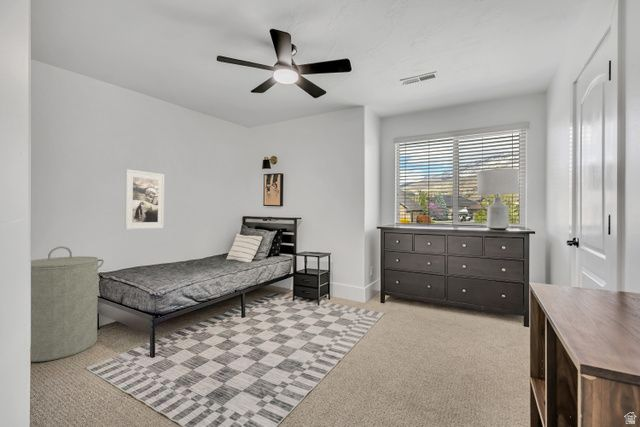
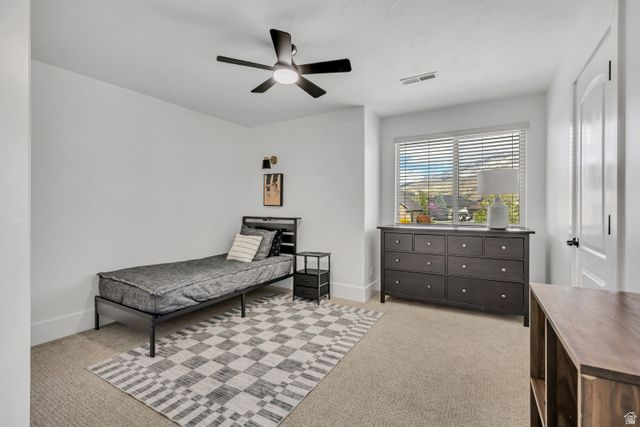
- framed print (145, 200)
- laundry hamper (61, 297)
